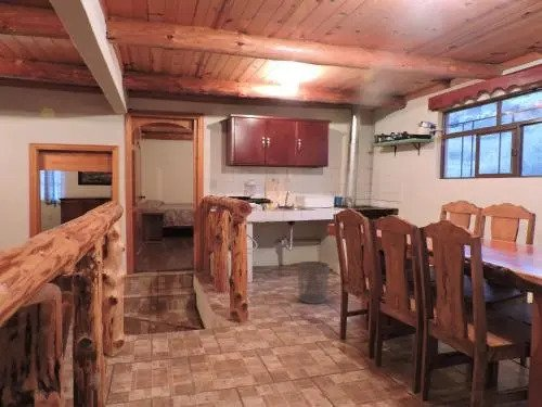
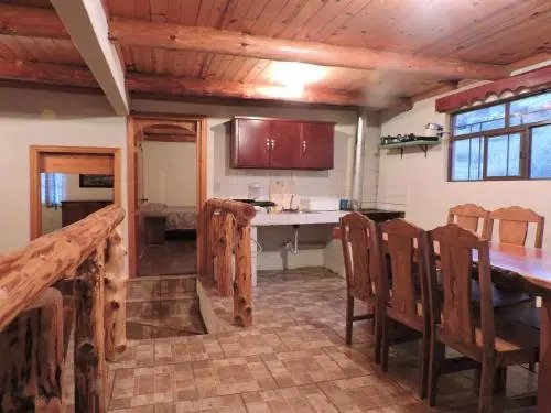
- waste bin (312, 282)
